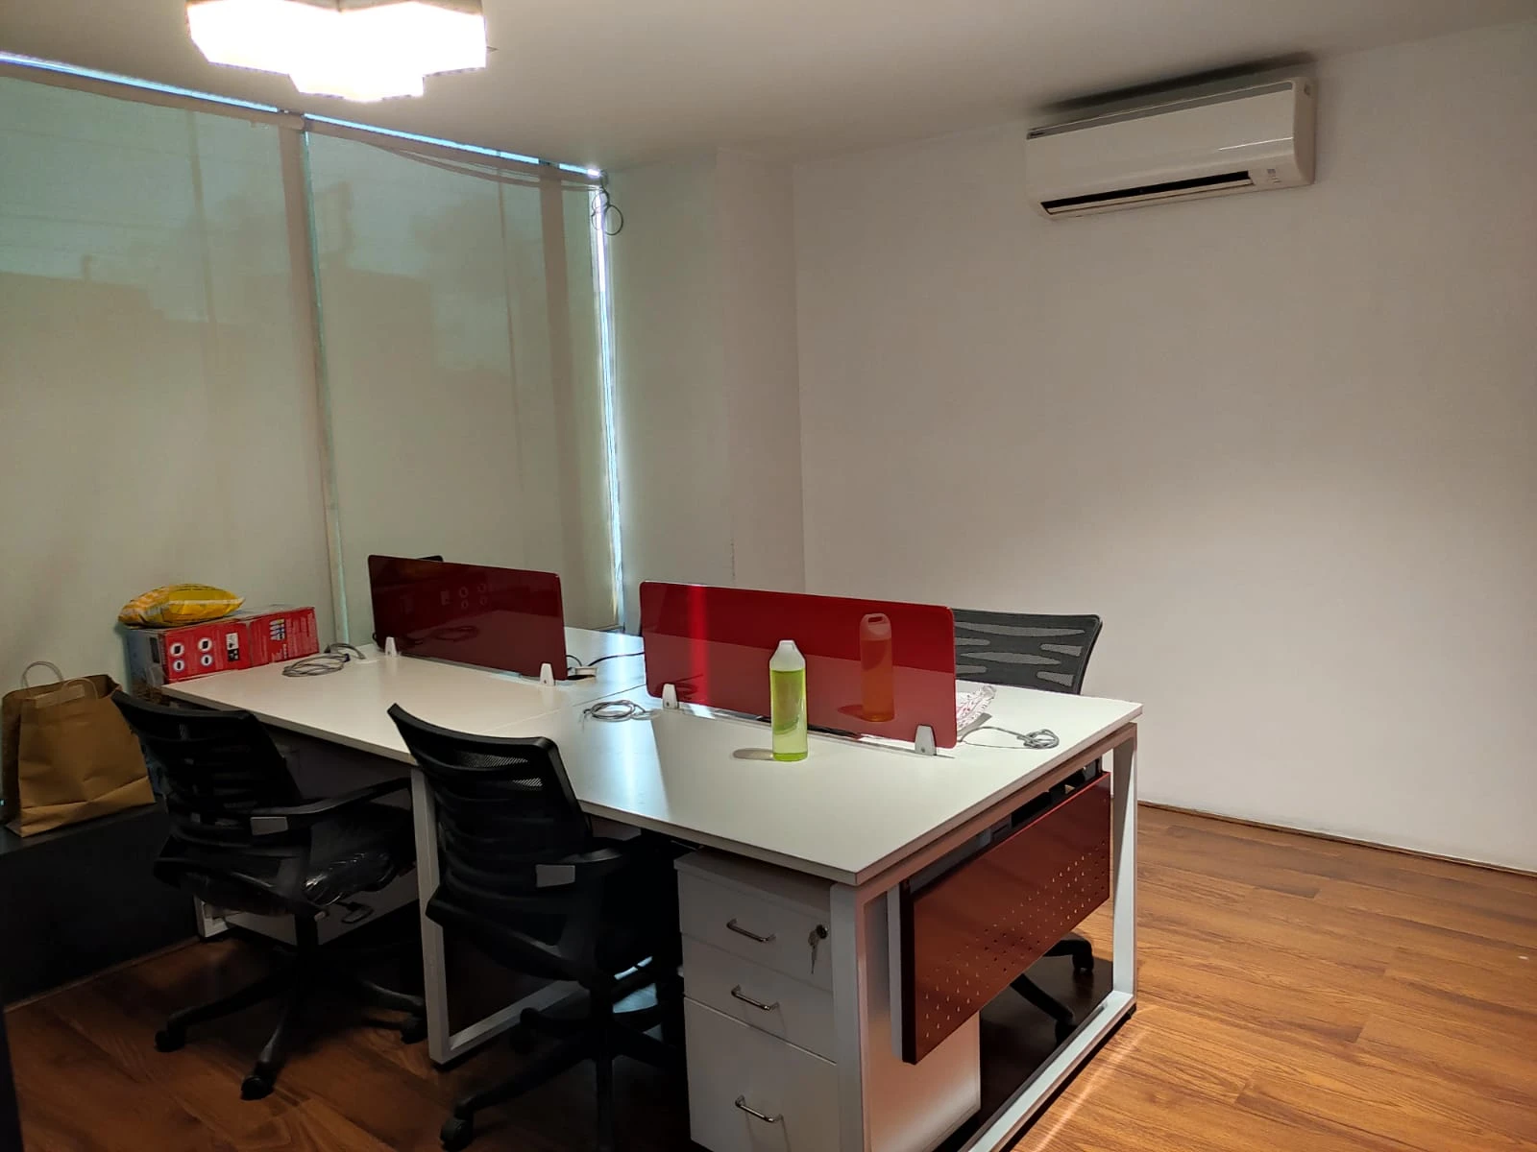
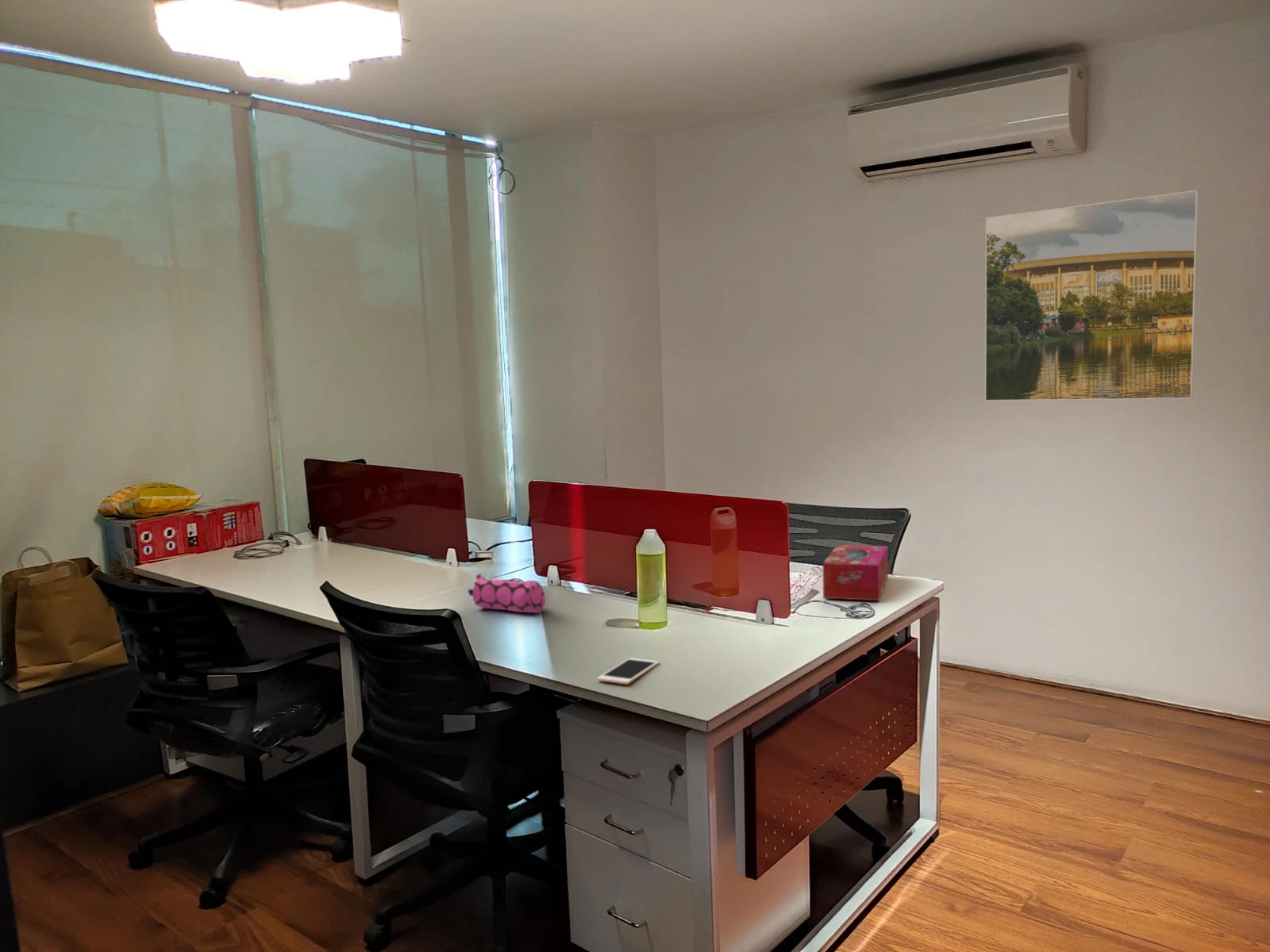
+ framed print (1083, 303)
+ cell phone (629, 670)
+ tissue box (856, 570)
+ pencil case (508, 593)
